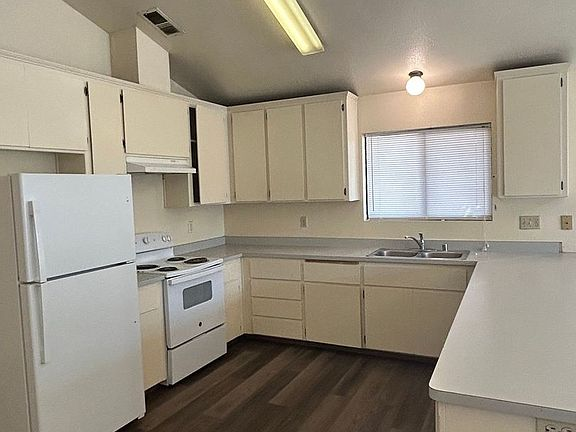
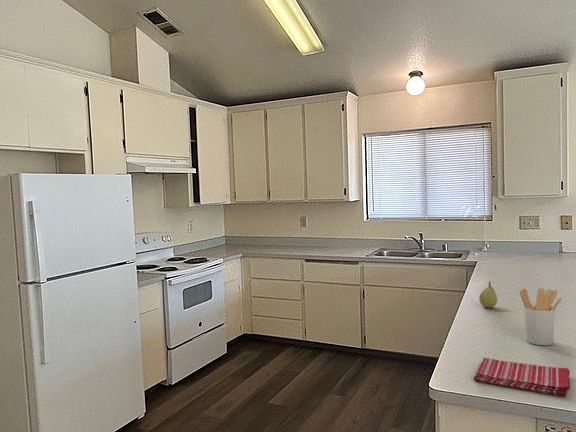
+ utensil holder (542, 314)
+ fruit (488, 294)
+ dish towel (522, 373)
